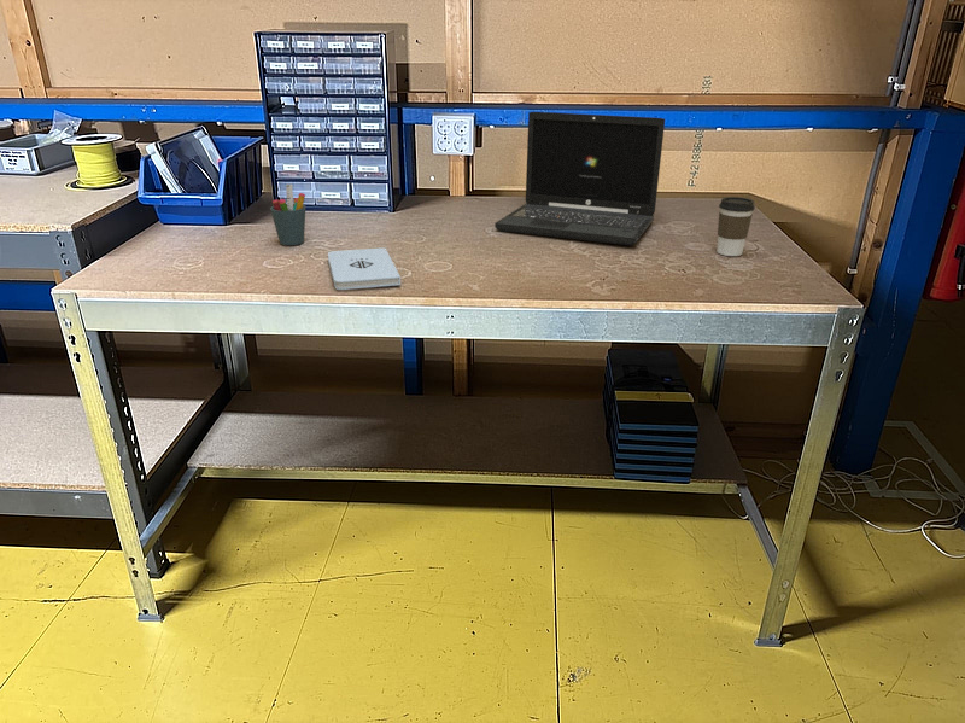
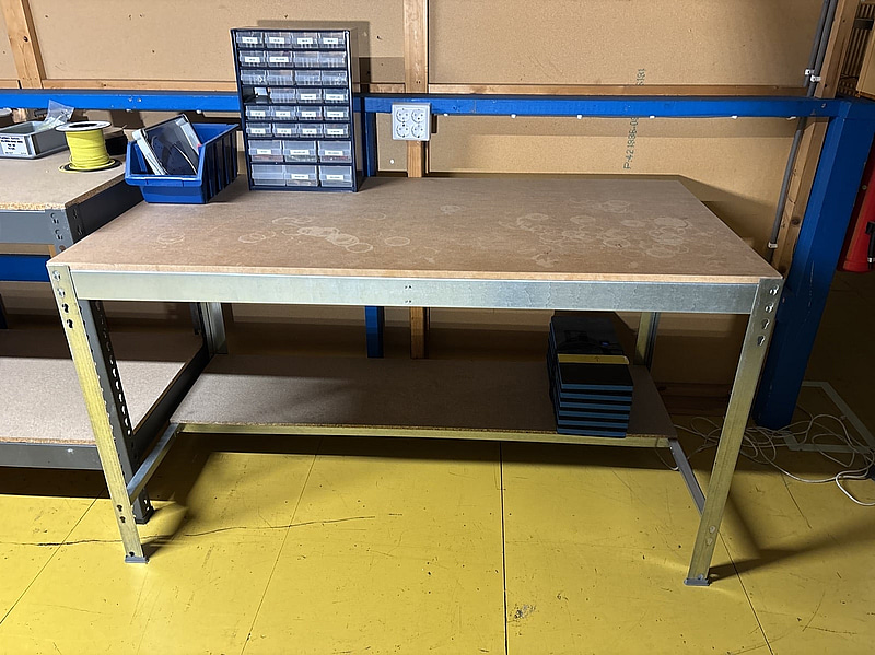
- pen holder (290, 215)
- coffee cup (733, 226)
- laptop (579, 175)
- notepad (362, 267)
